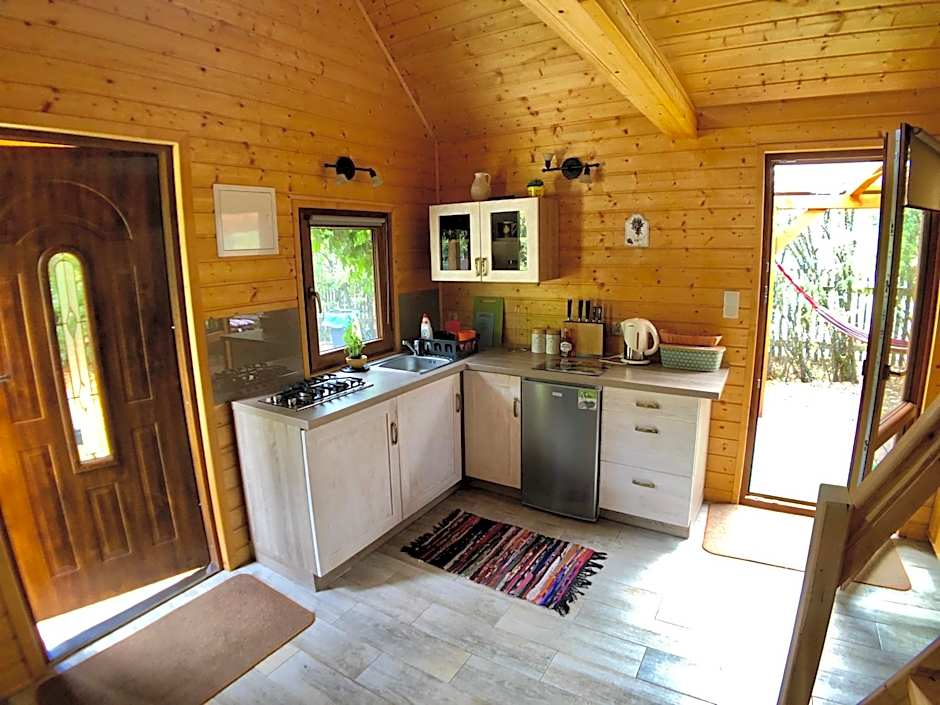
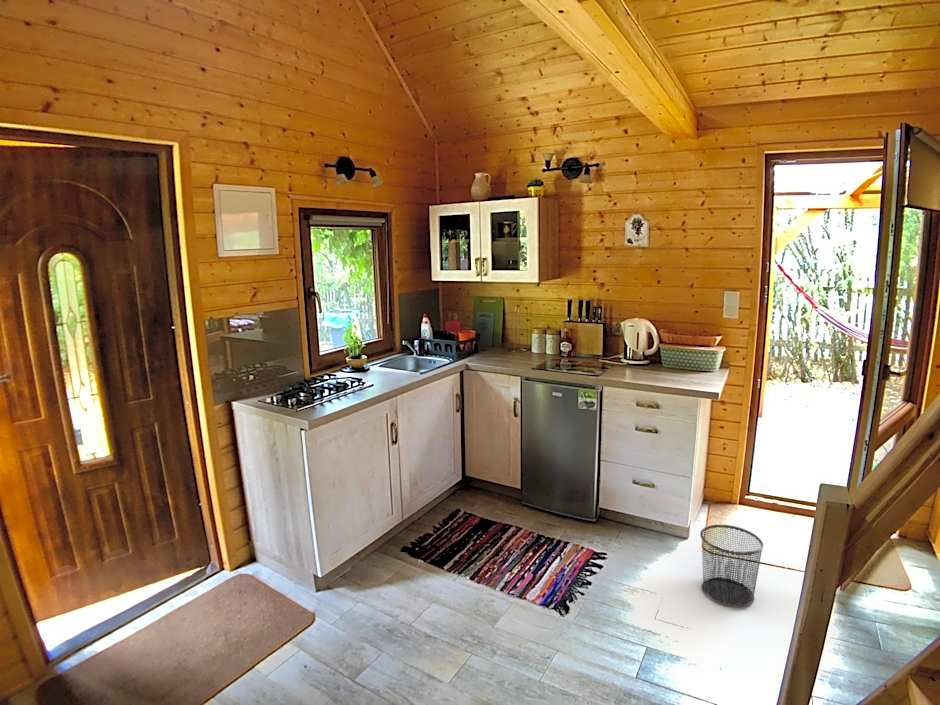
+ waste bin (729, 565)
